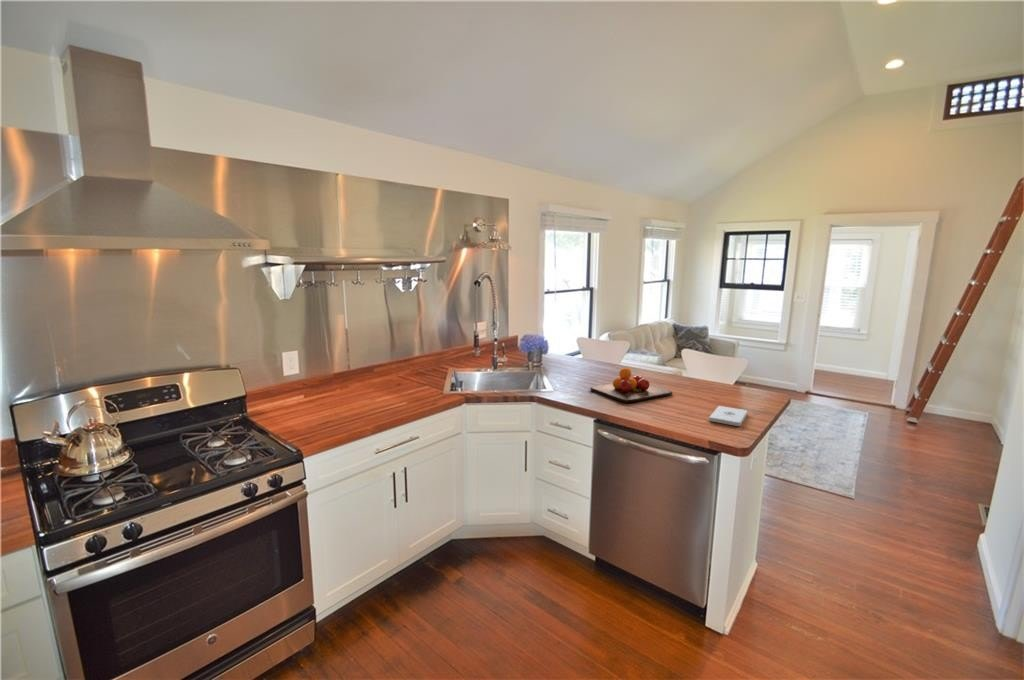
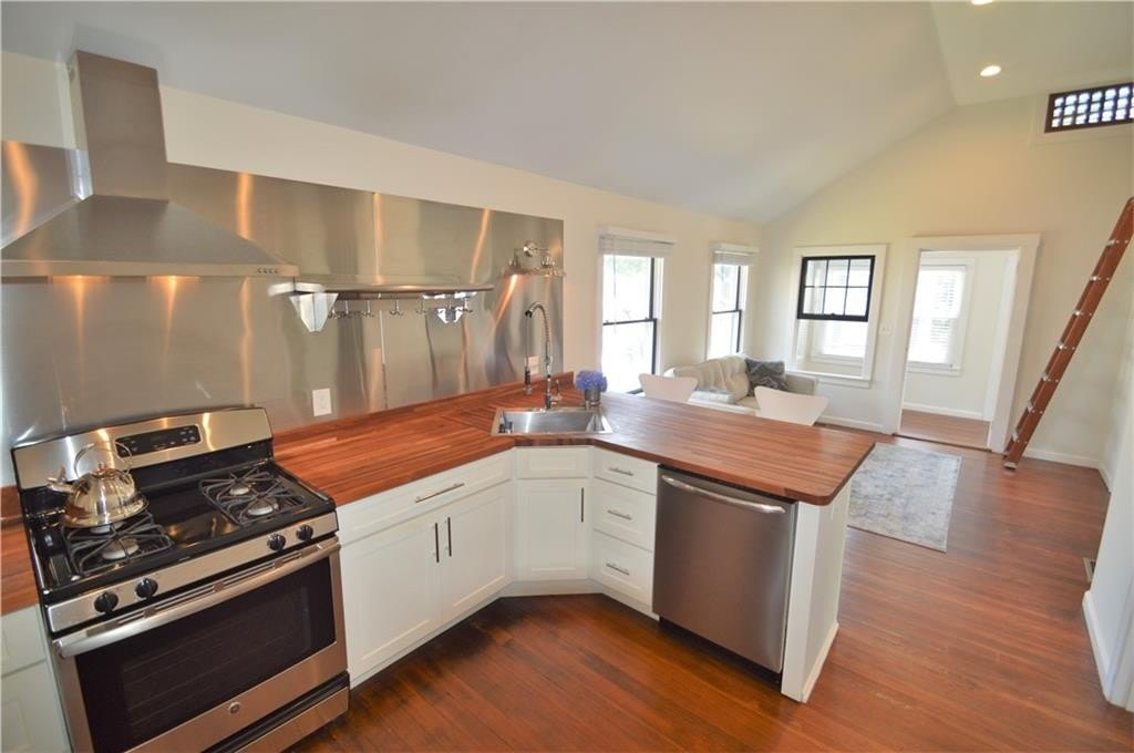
- notepad (728, 415)
- chopping board (631, 380)
